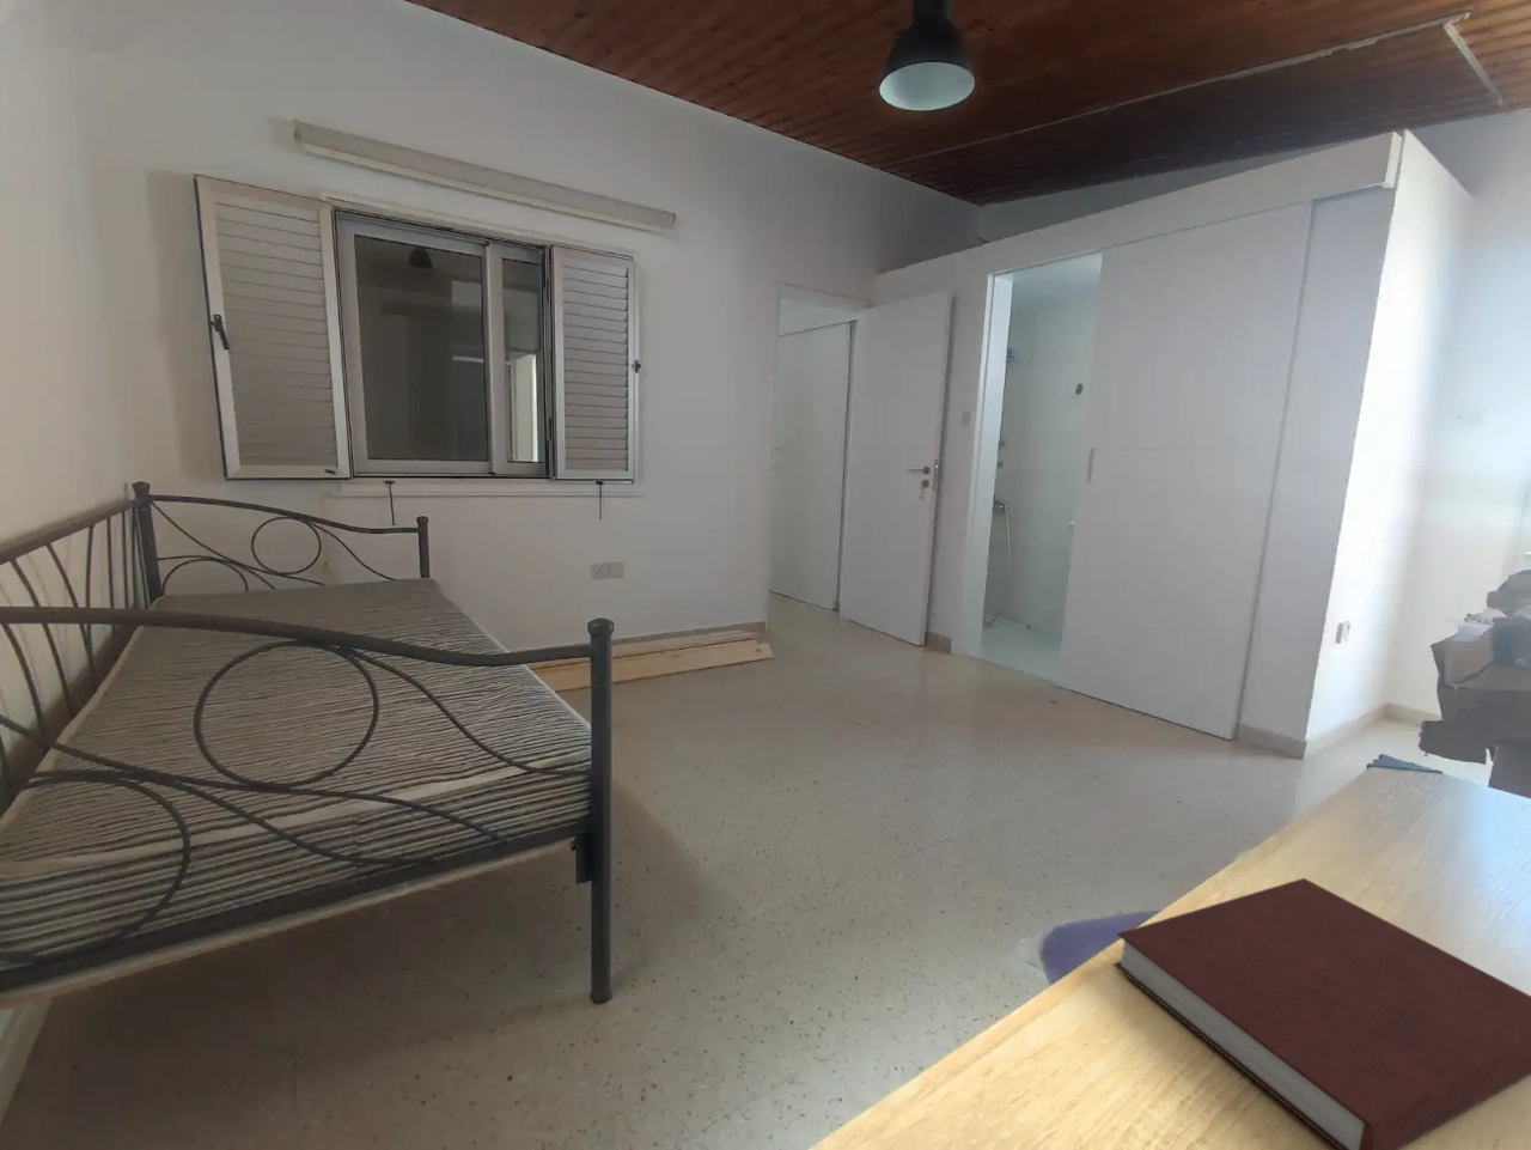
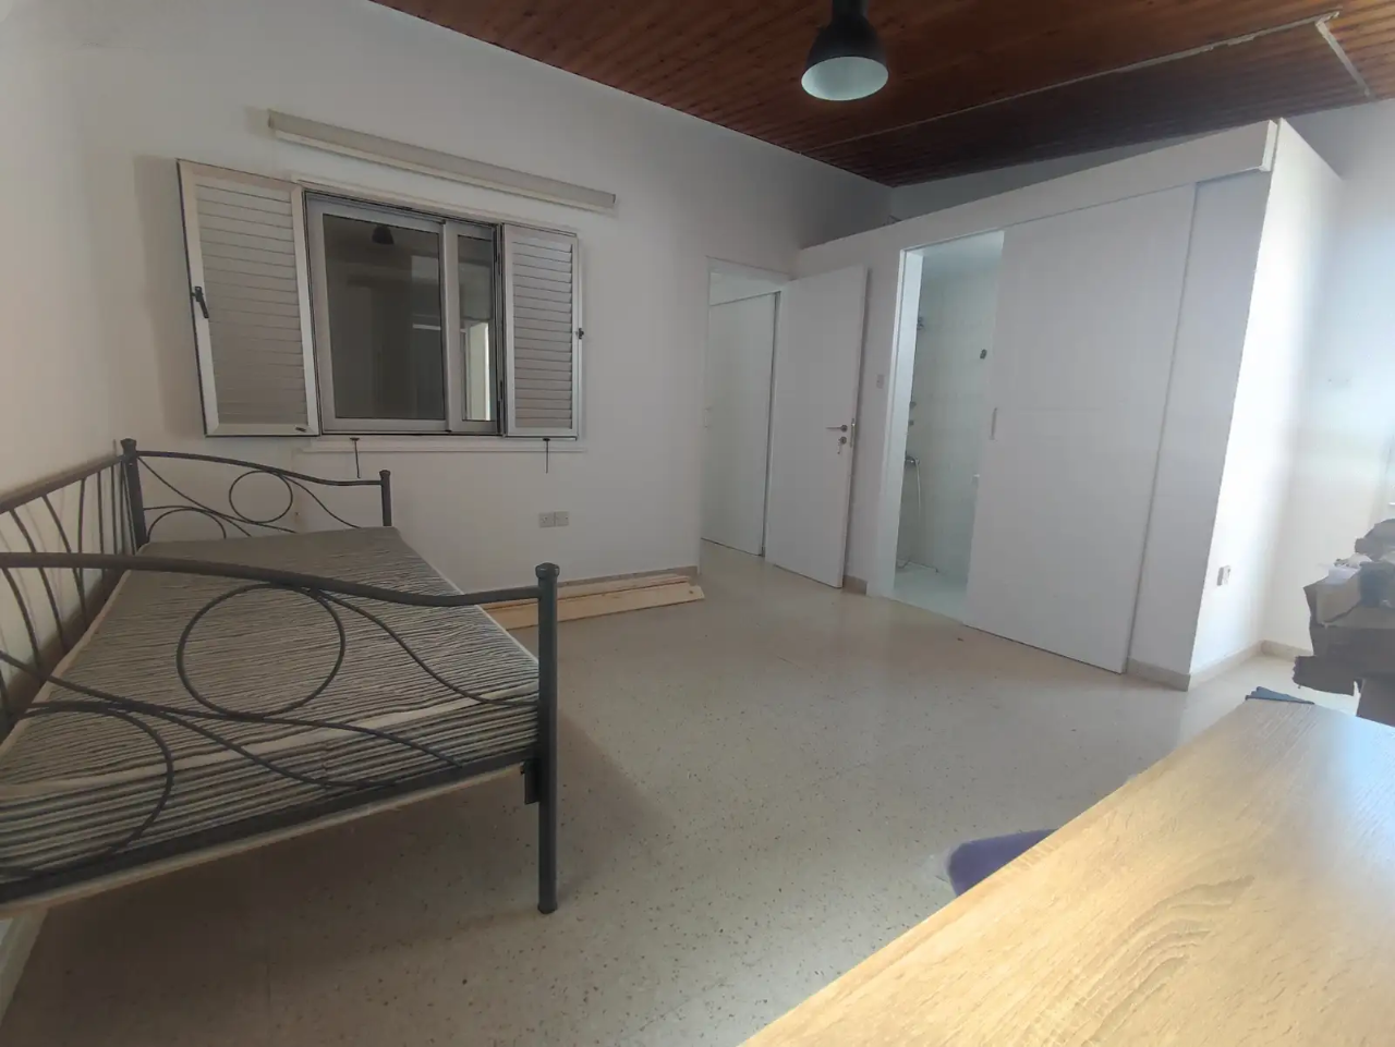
- notebook (1328, 991)
